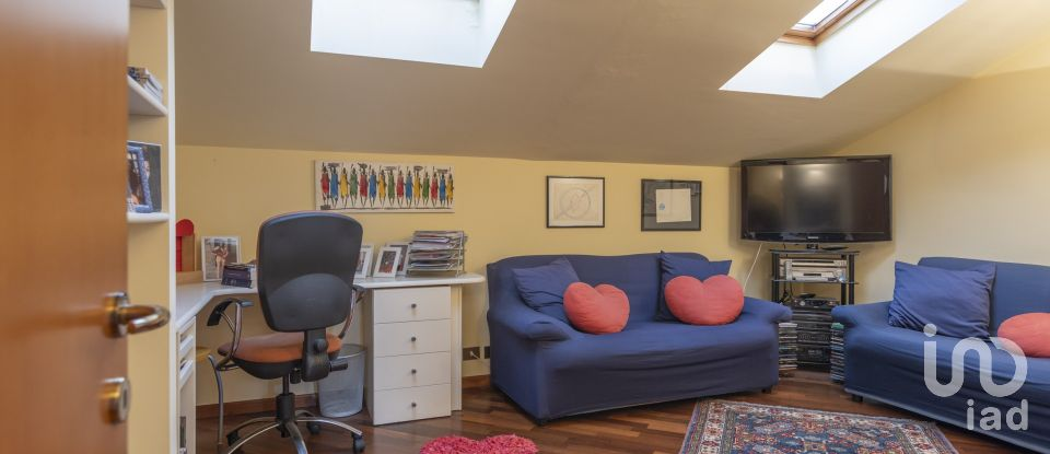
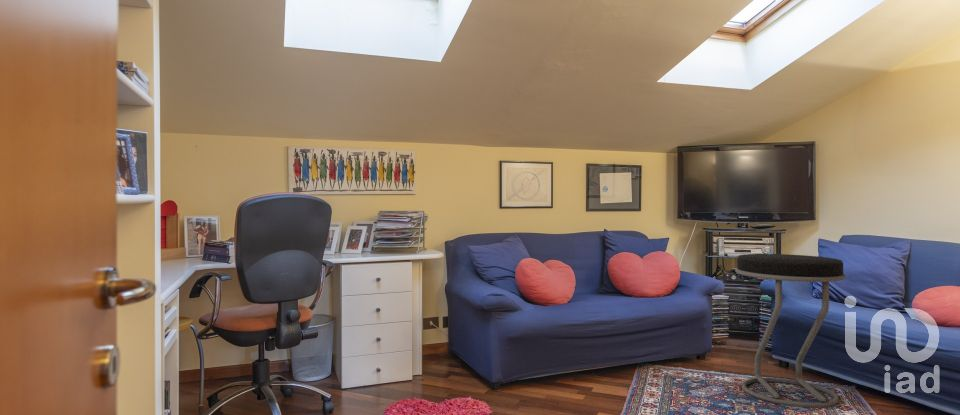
+ stool (776, 320)
